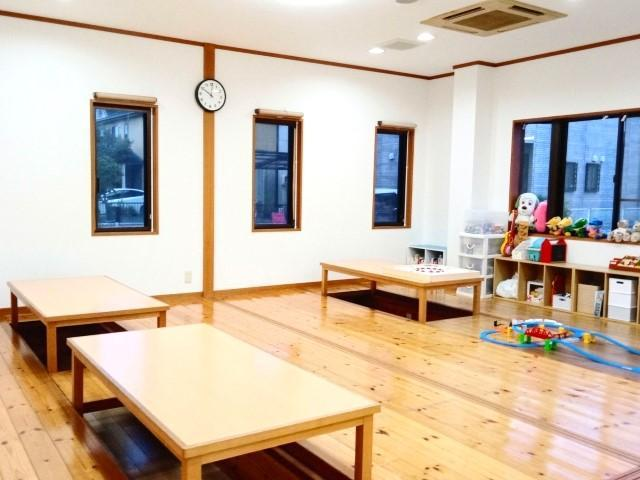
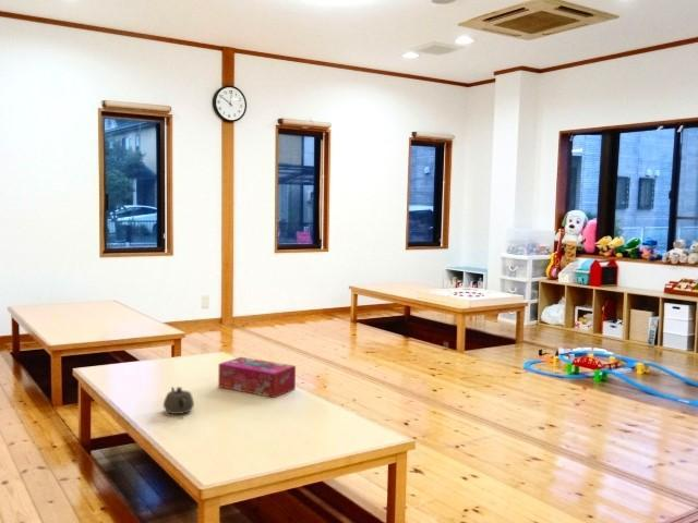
+ tissue box (256, 376)
+ teapot (178, 399)
